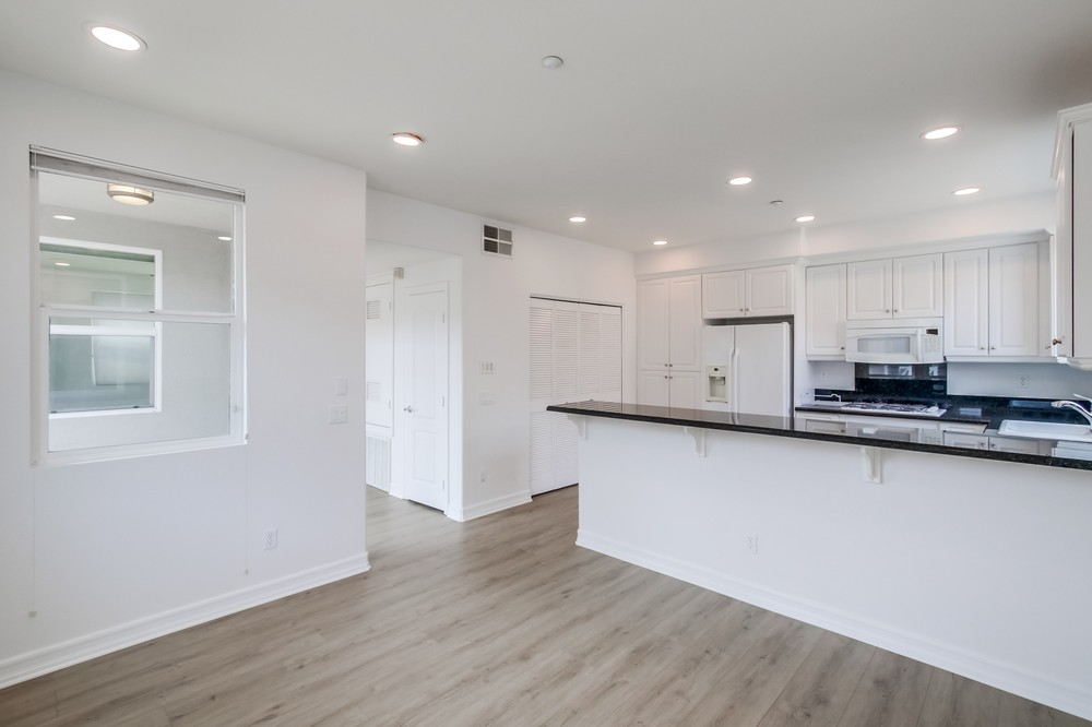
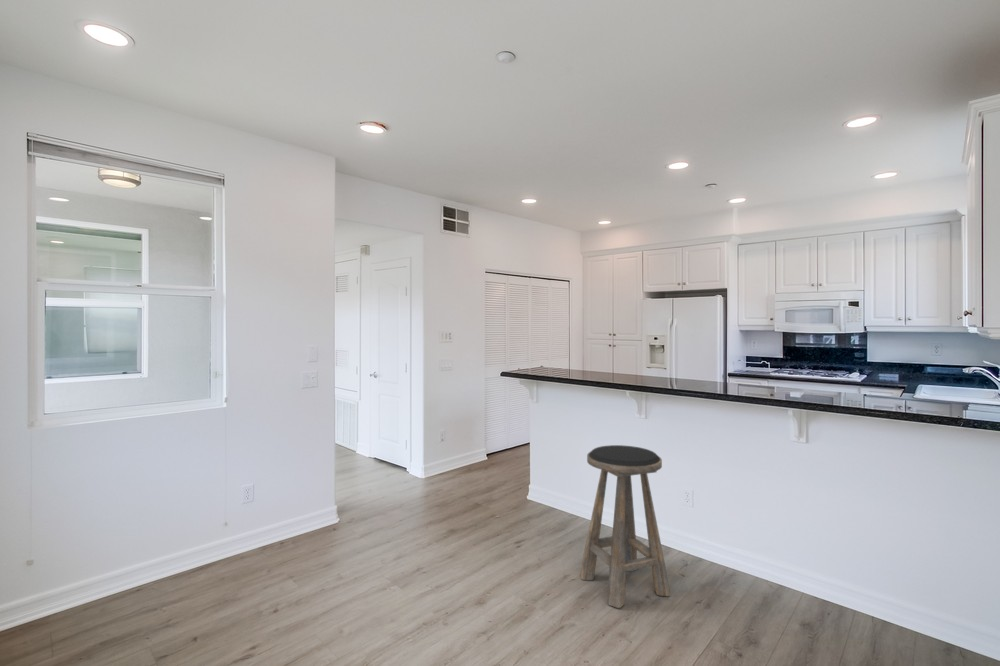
+ stool (623, 518)
